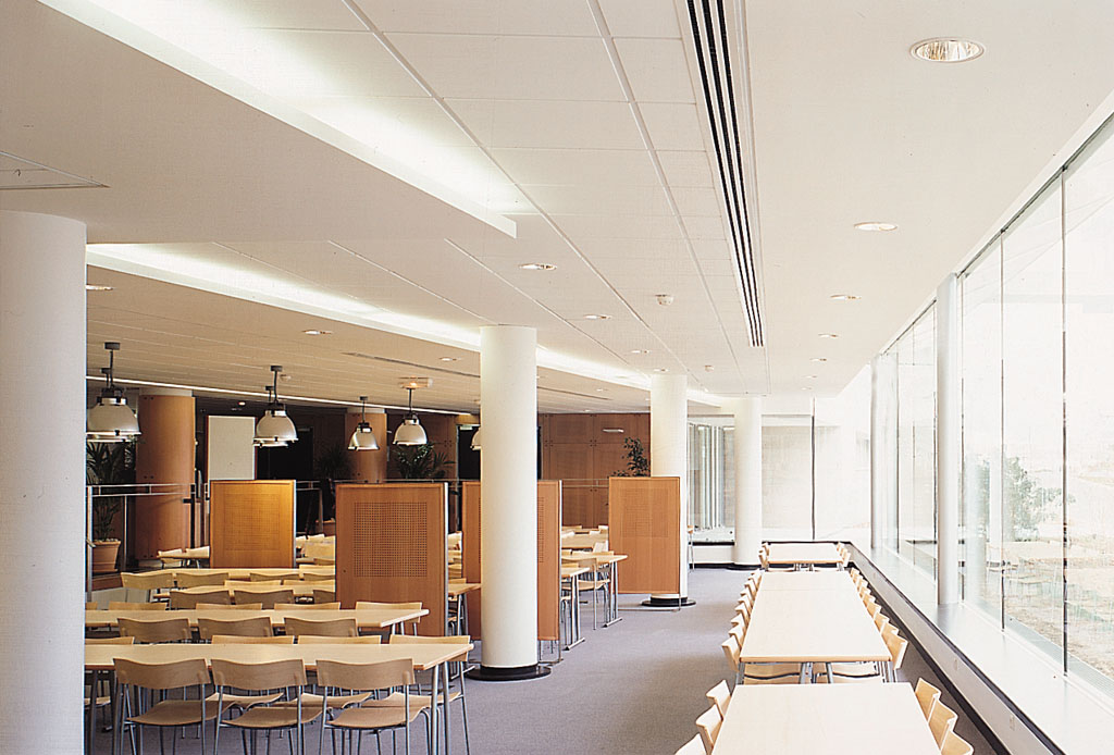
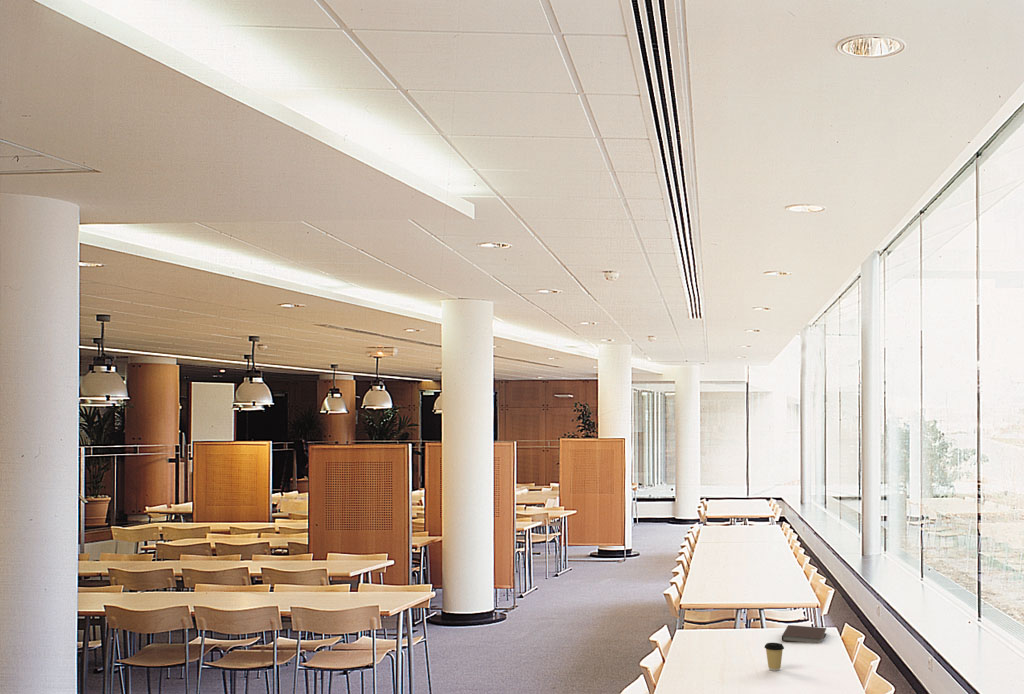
+ coffee cup (774, 656)
+ notebook (804, 634)
